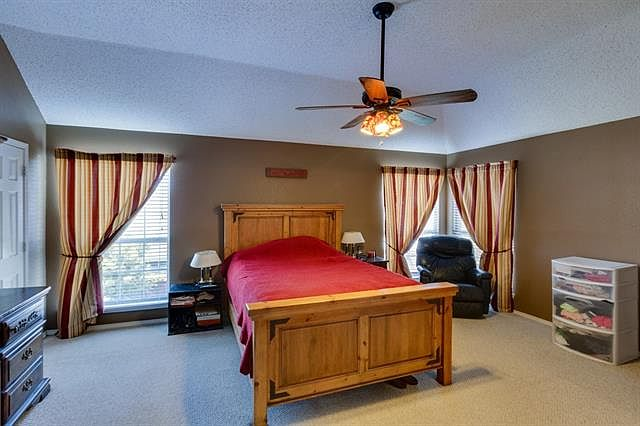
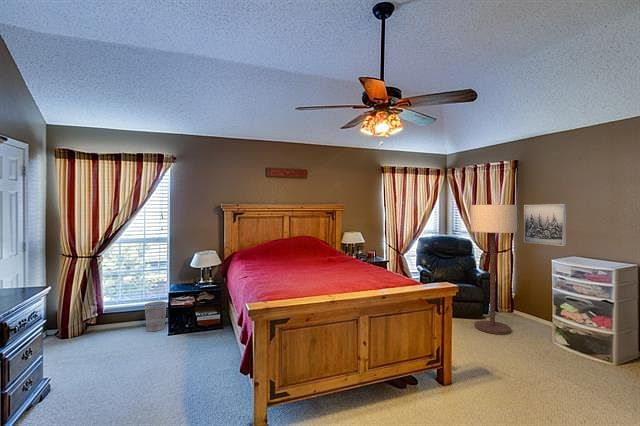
+ floor lamp (492, 266)
+ wall art (543, 224)
+ wastebasket (155, 315)
